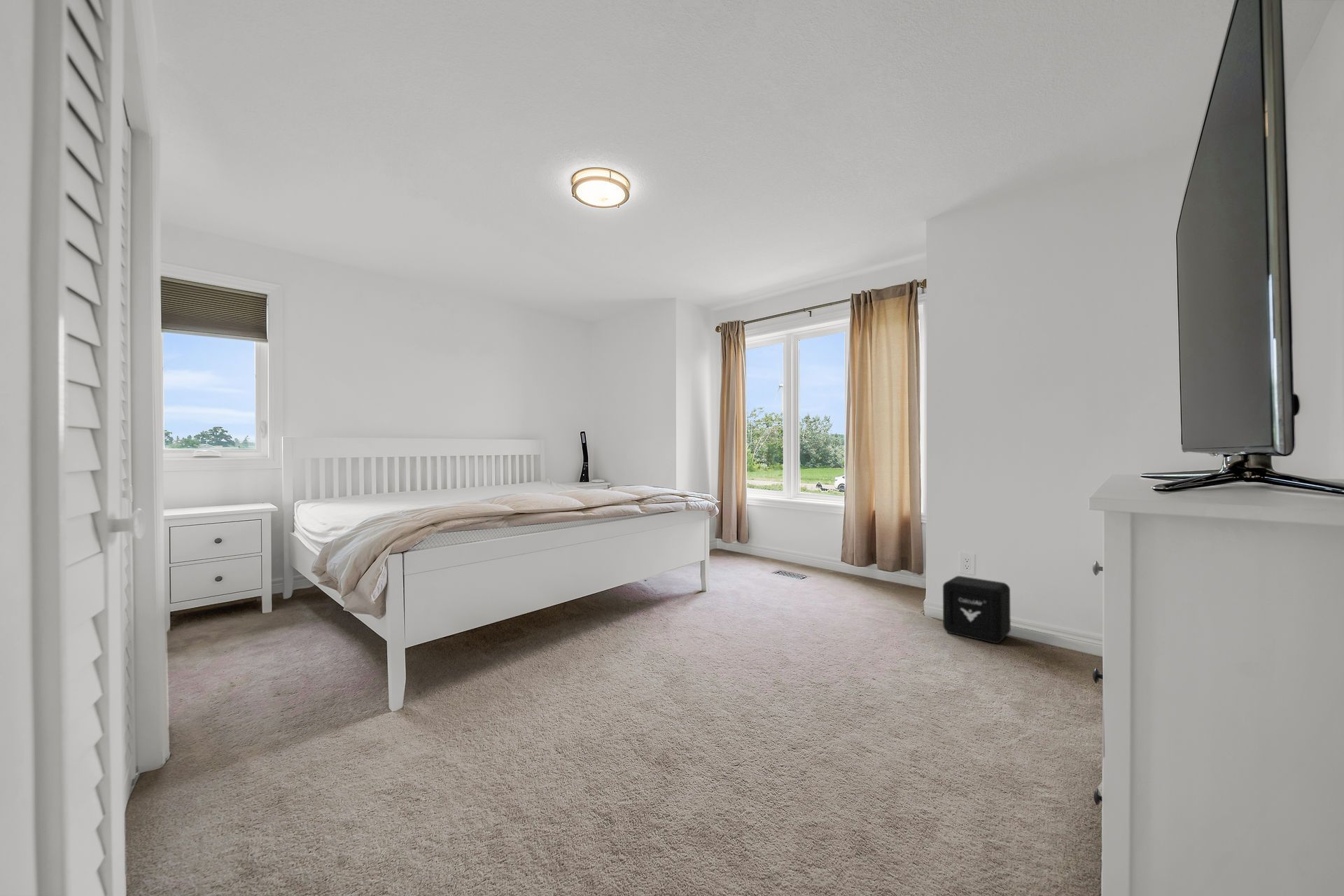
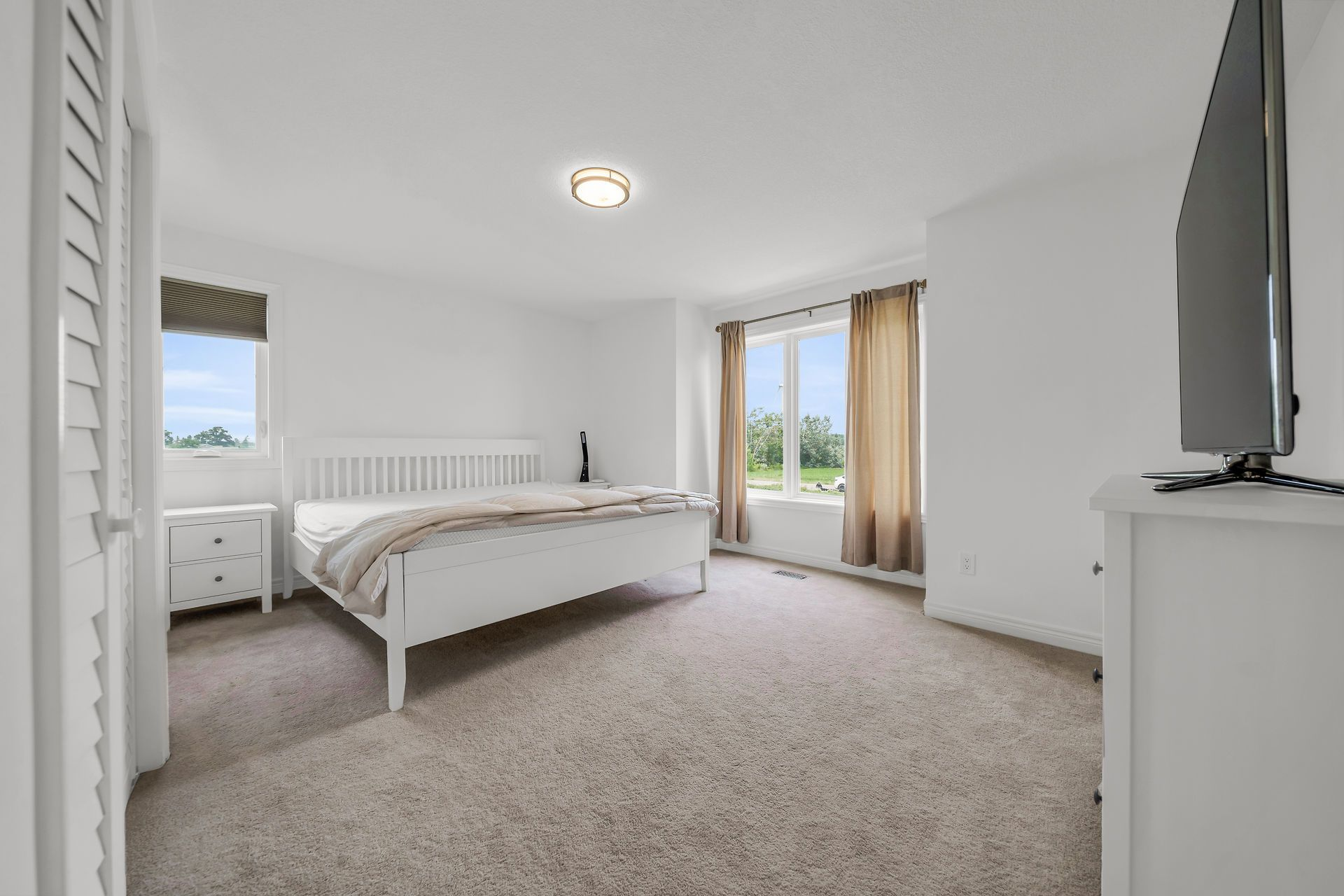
- air purifier (975, 608)
